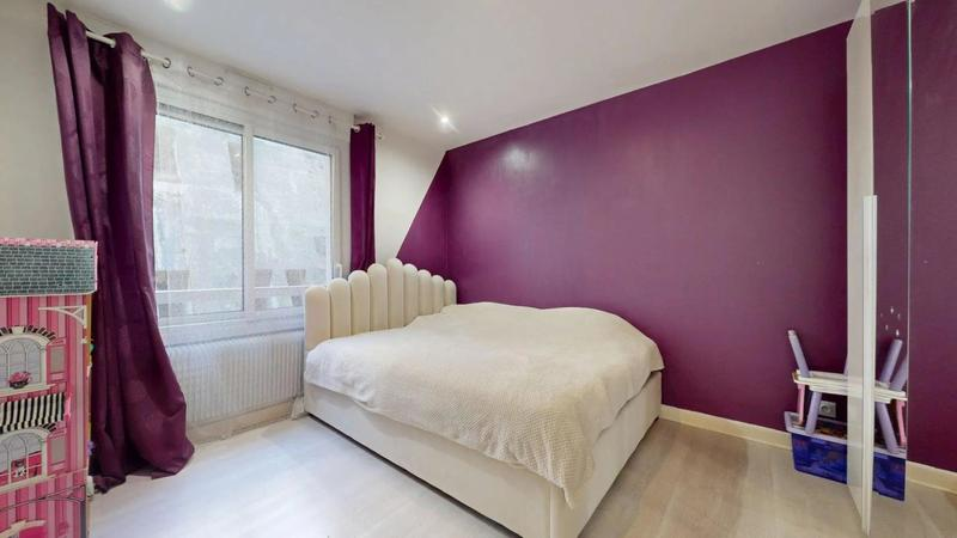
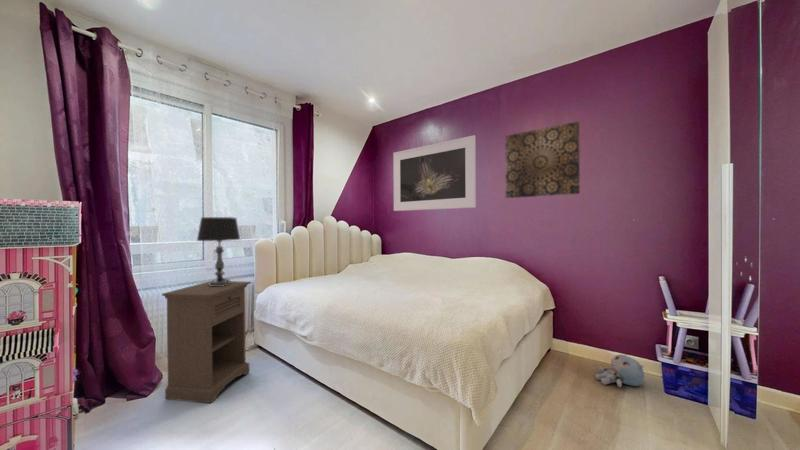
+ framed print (430, 177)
+ wall art (539, 162)
+ plush toy (619, 369)
+ nightstand (211, 335)
+ table lamp (219, 250)
